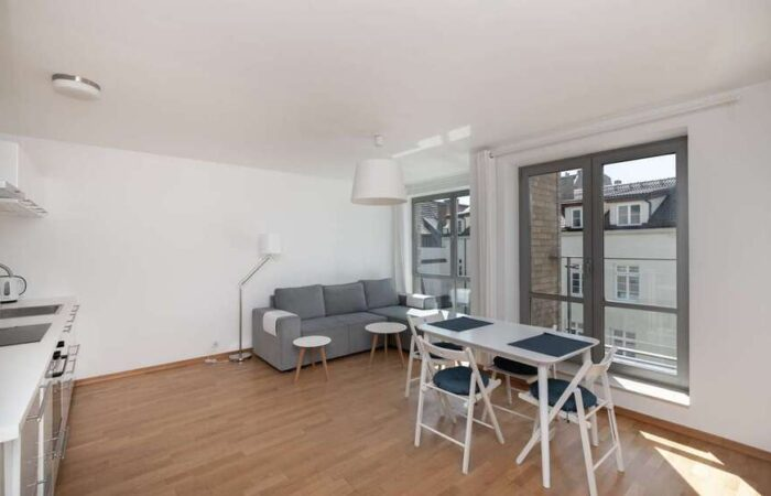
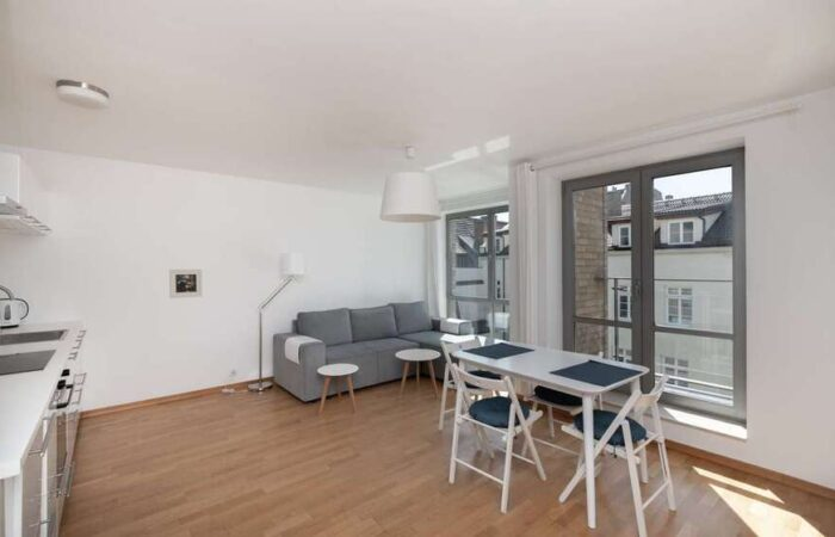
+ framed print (186, 283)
